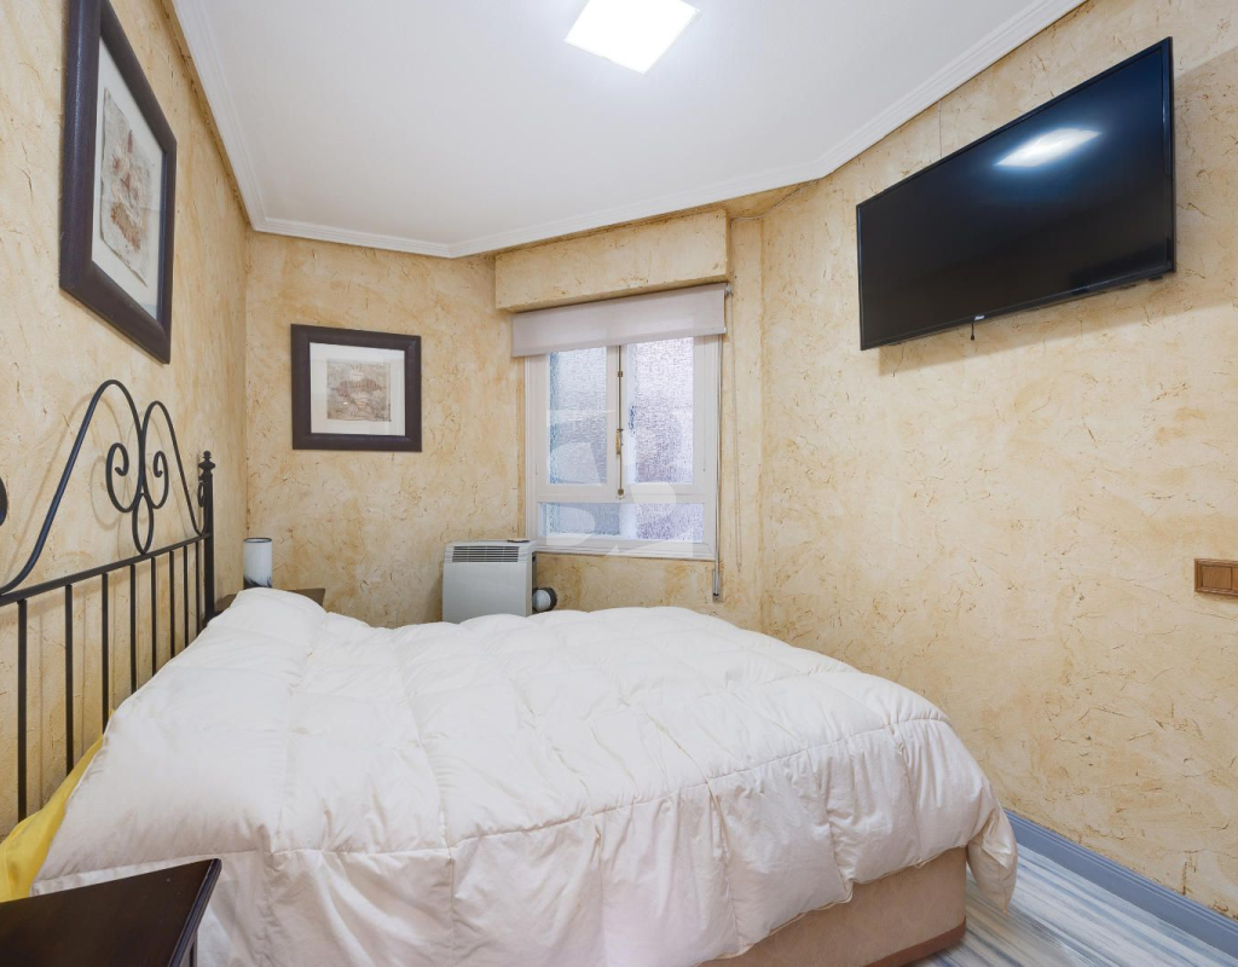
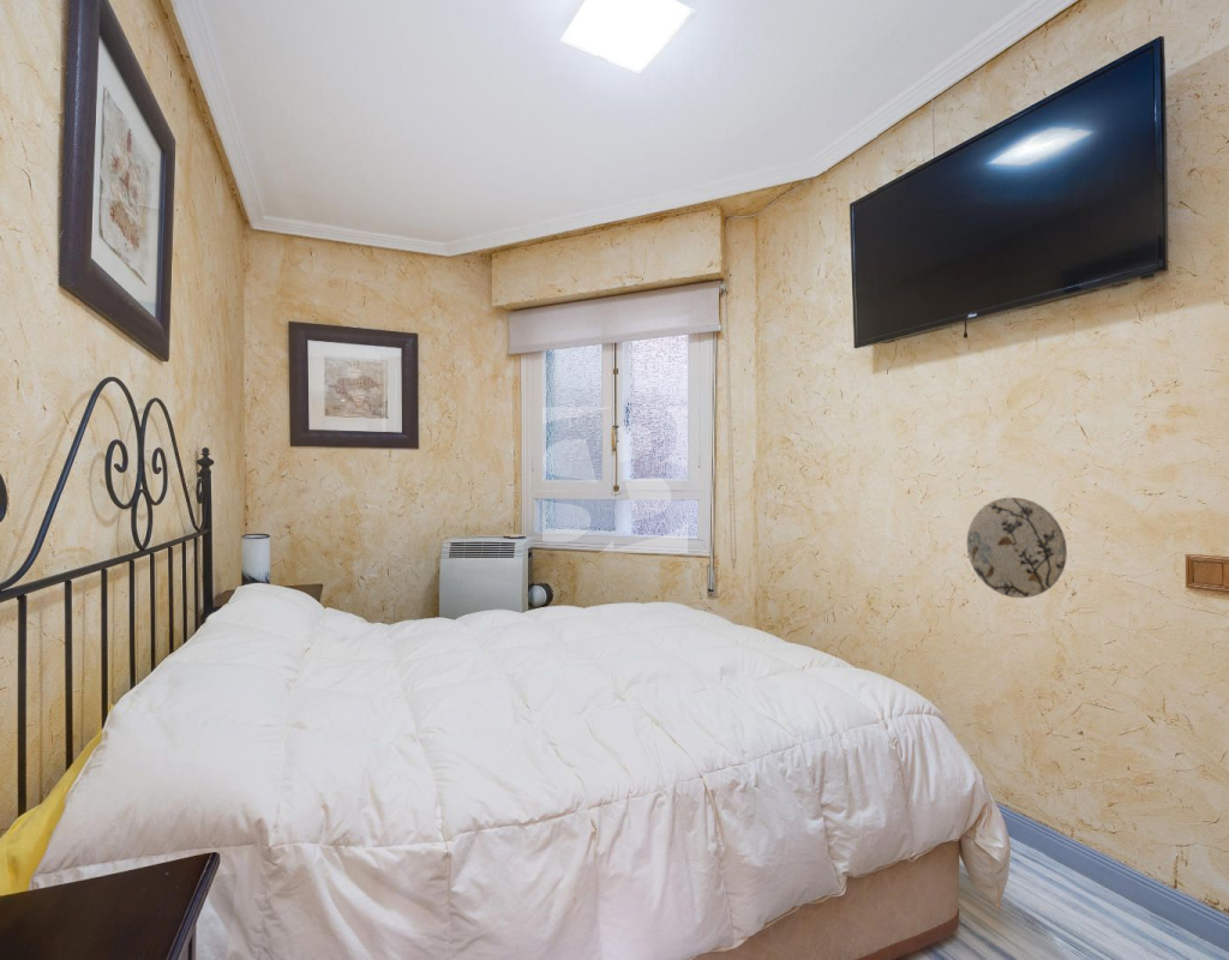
+ decorative plate (1013, 547)
